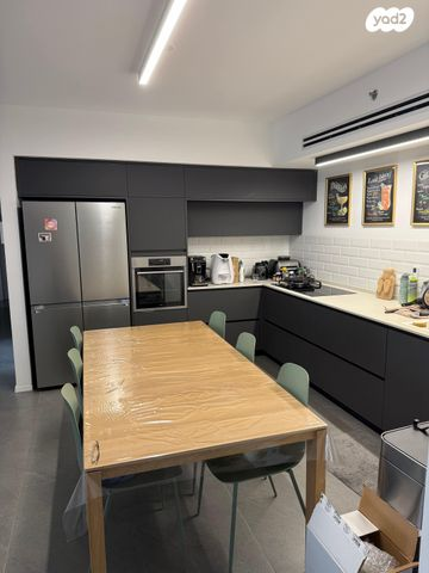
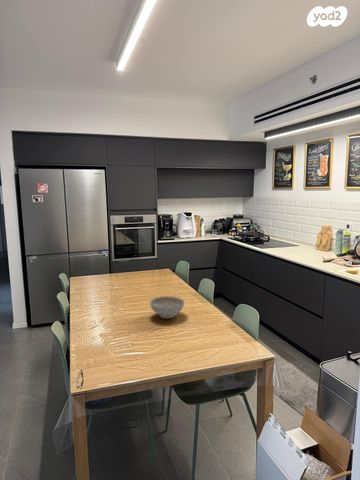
+ decorative bowl (167, 308)
